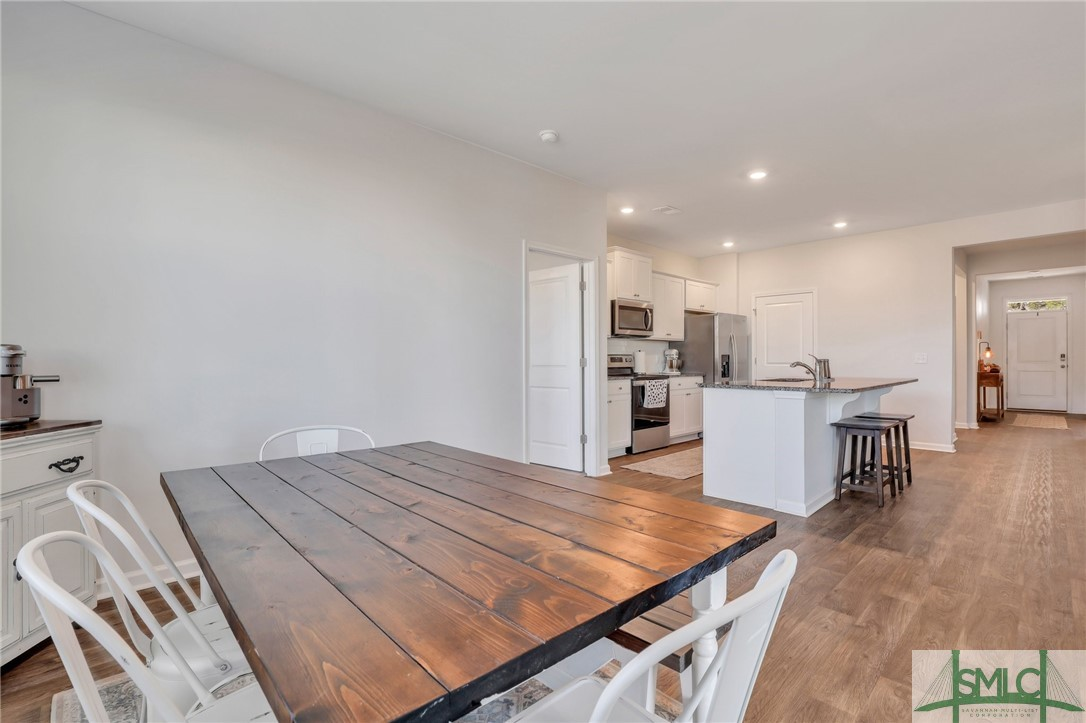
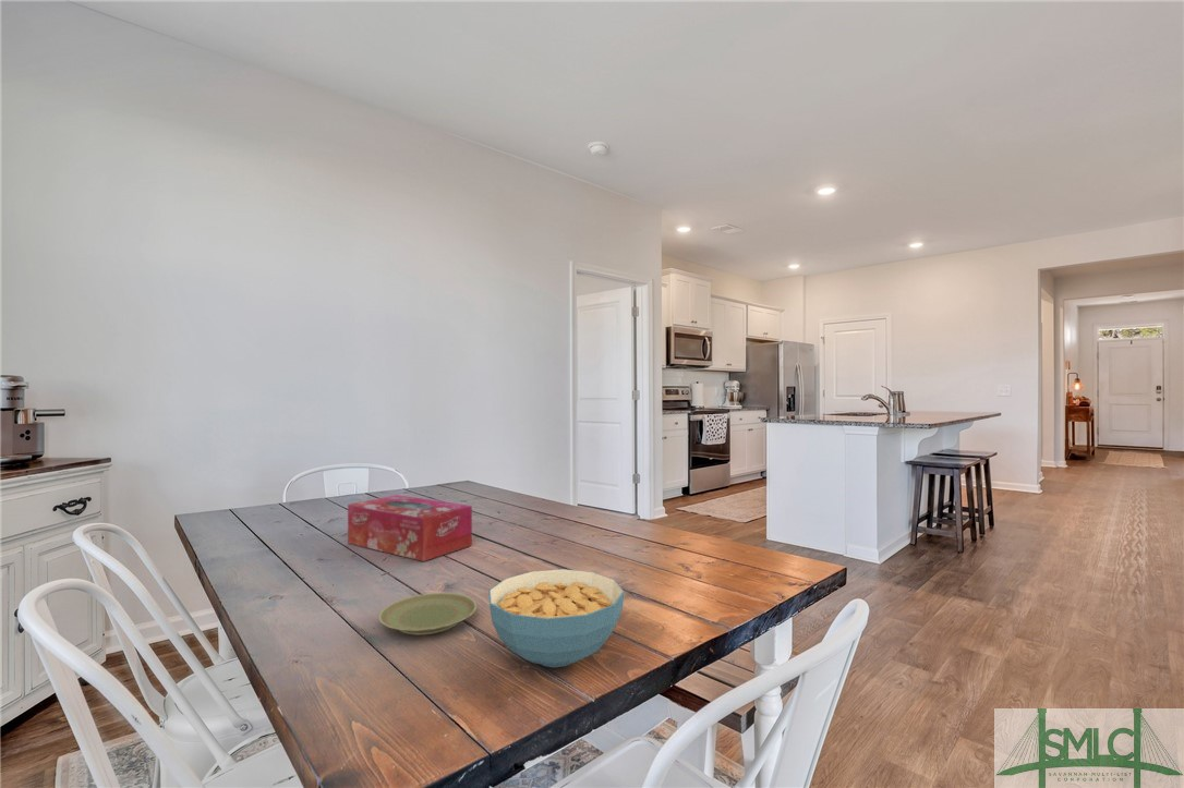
+ tissue box (409, 524)
+ plate (428, 615)
+ cereal bowl (556, 623)
